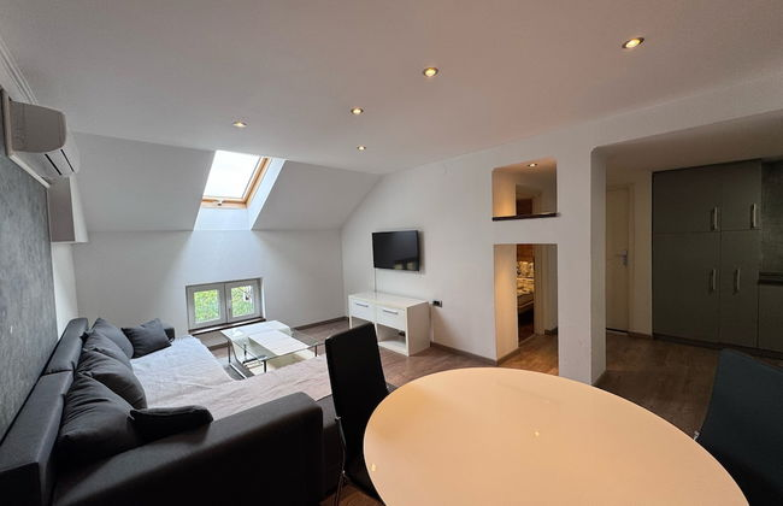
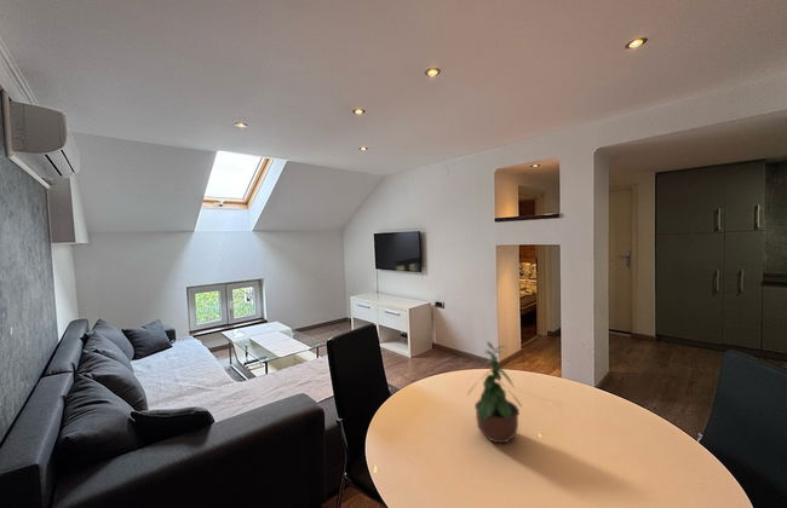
+ potted plant (493, 386)
